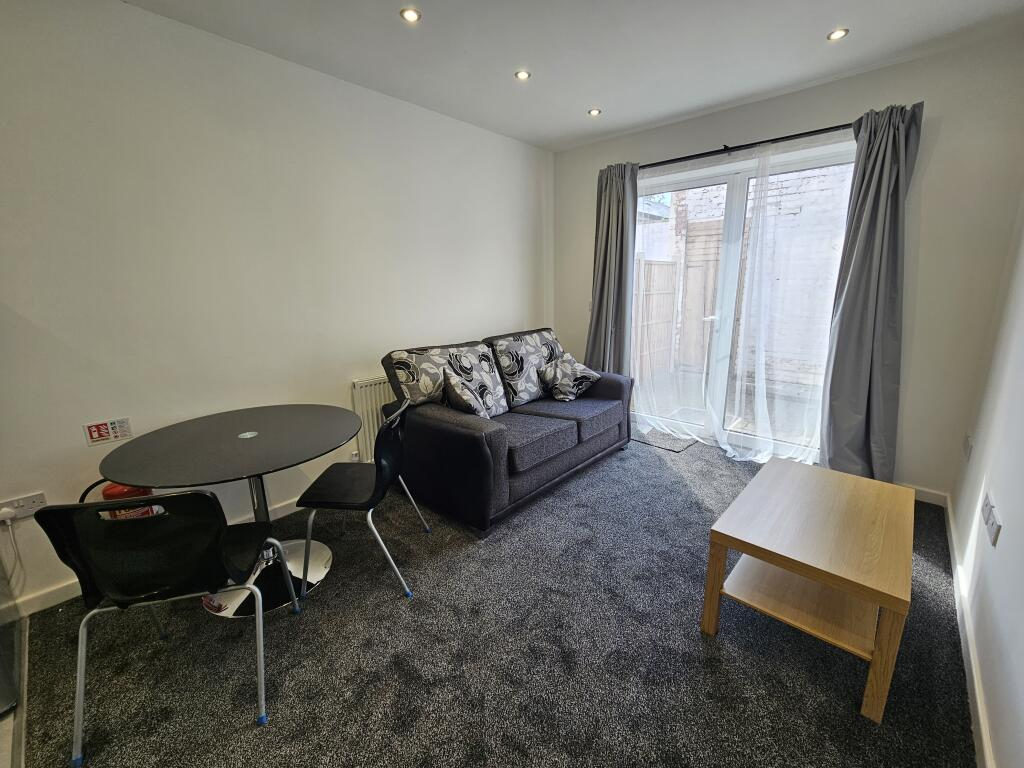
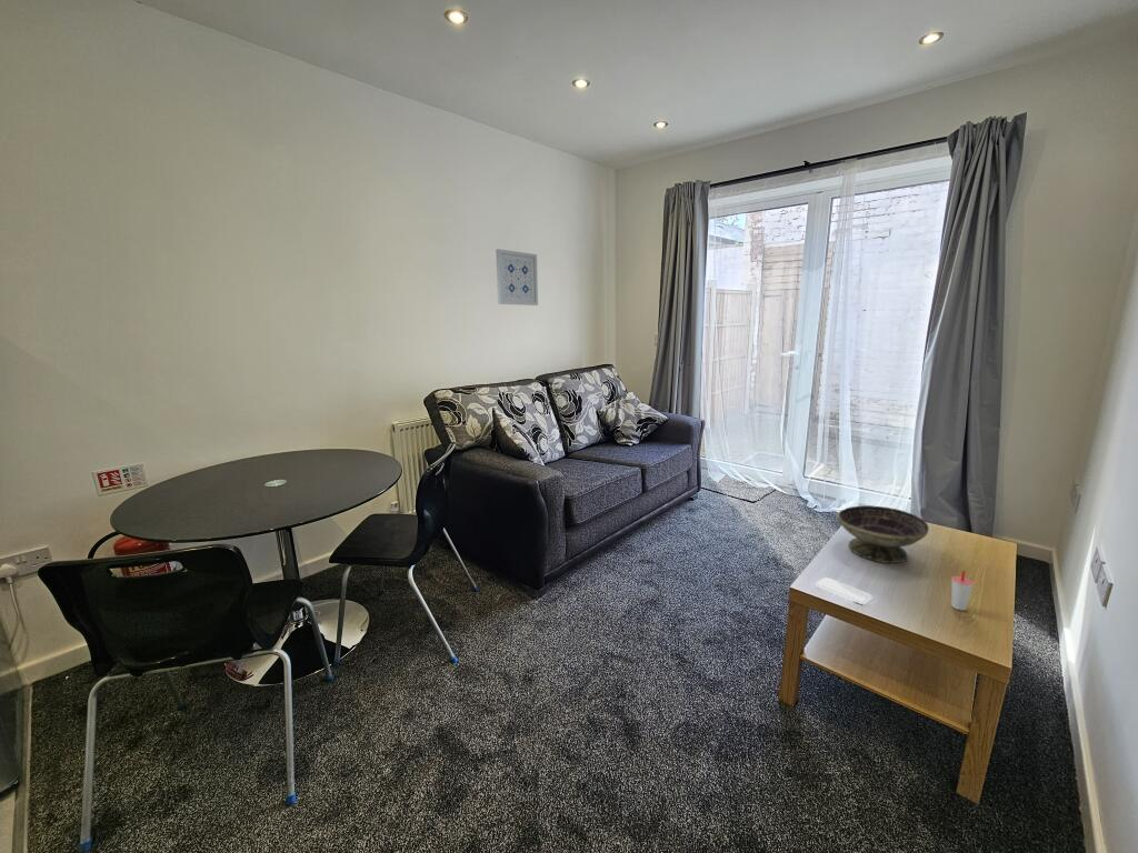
+ cup (961, 589)
+ decorative bowl (879, 534)
+ smartphone (842, 590)
+ wall art (518, 278)
